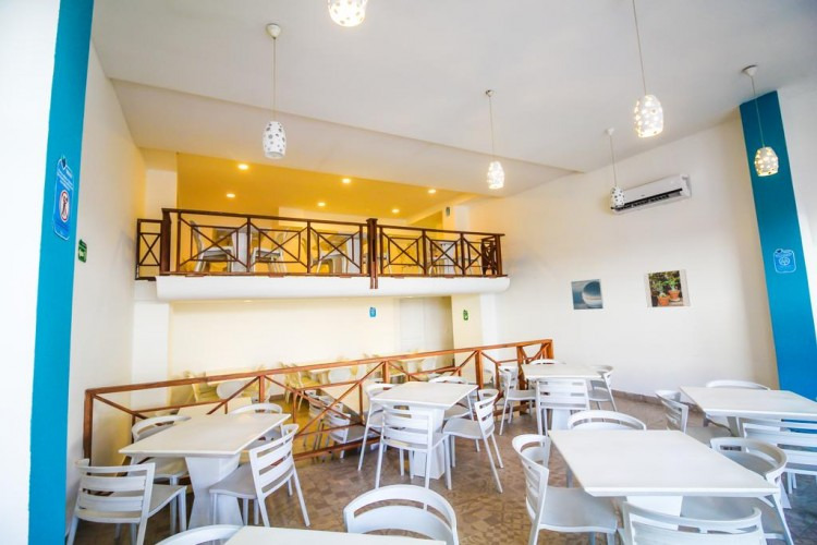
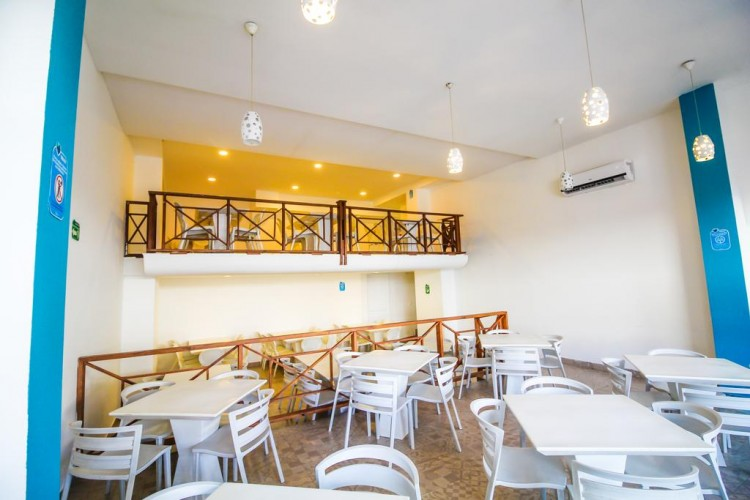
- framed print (666, 289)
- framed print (586, 294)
